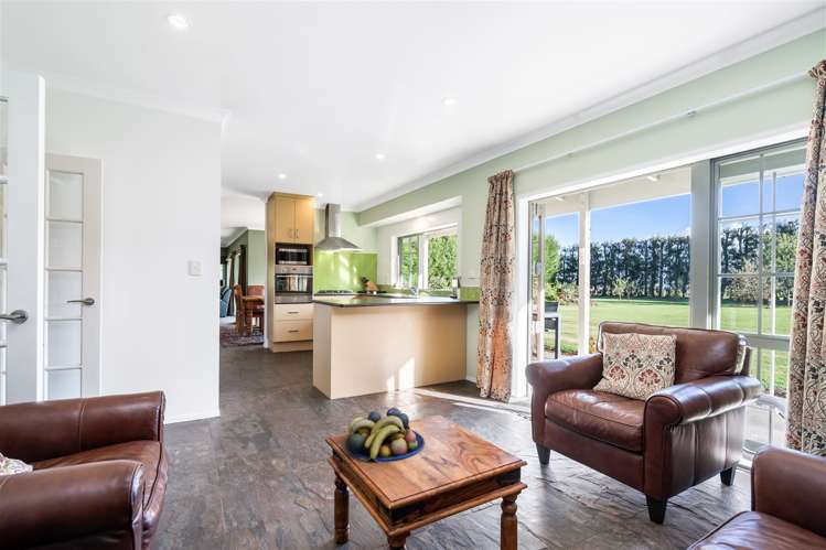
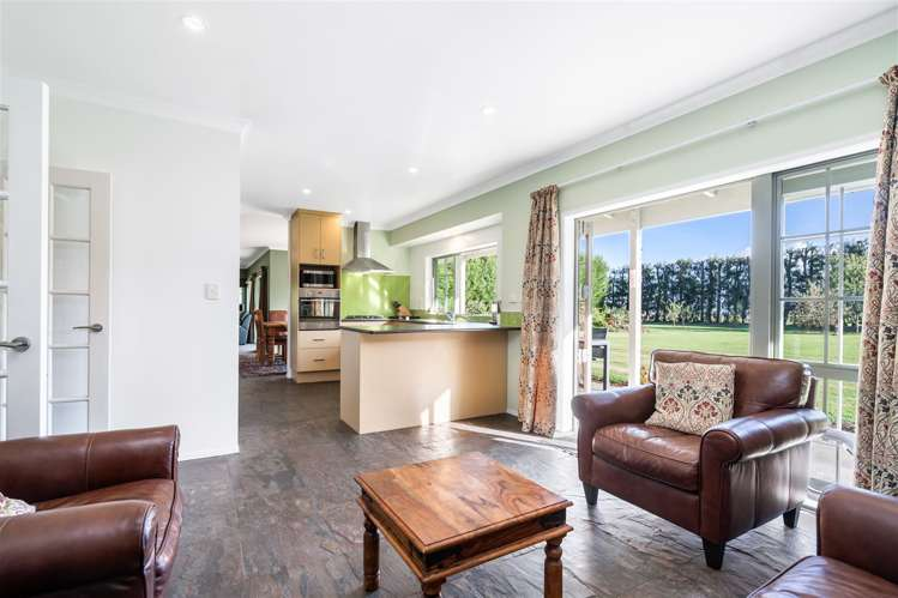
- fruit bowl (385, 429)
